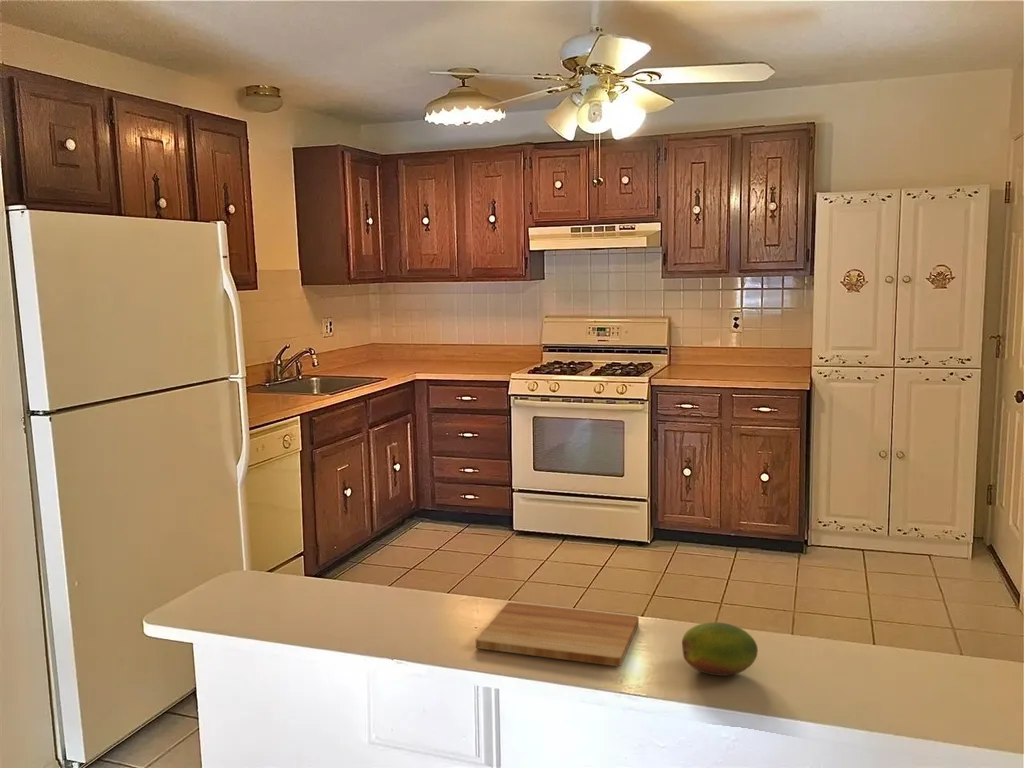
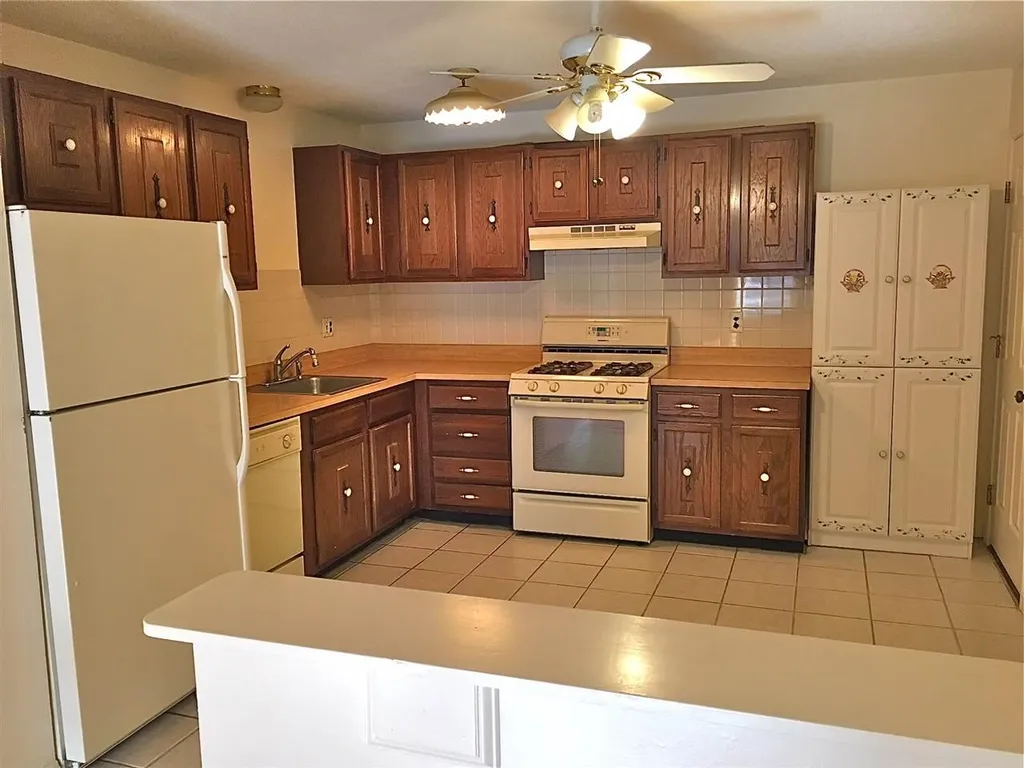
- cutting board (559, 631)
- fruit (719, 648)
